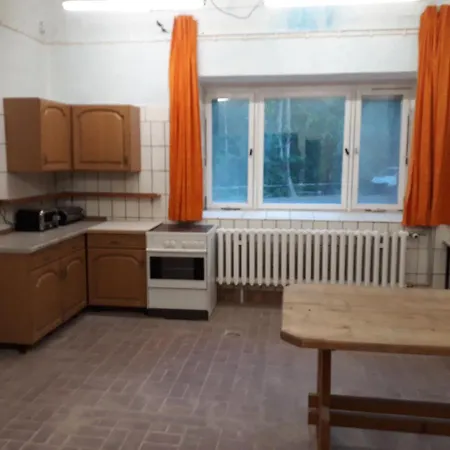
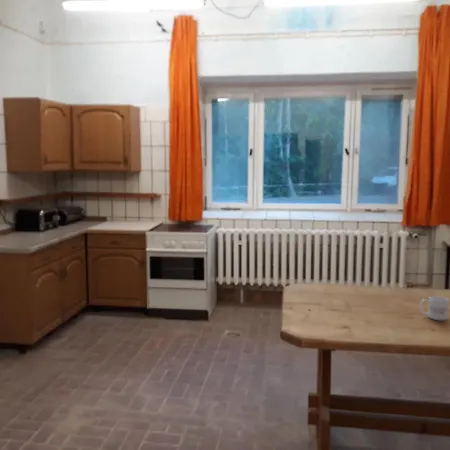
+ mug (434, 307)
